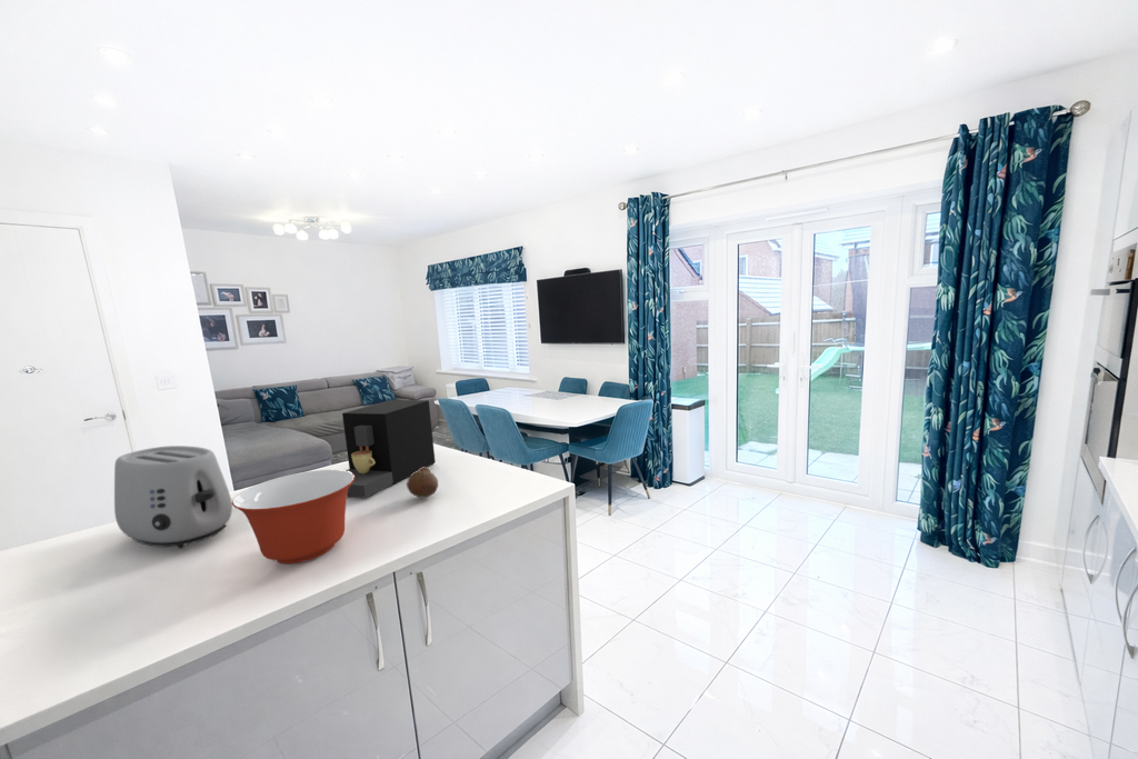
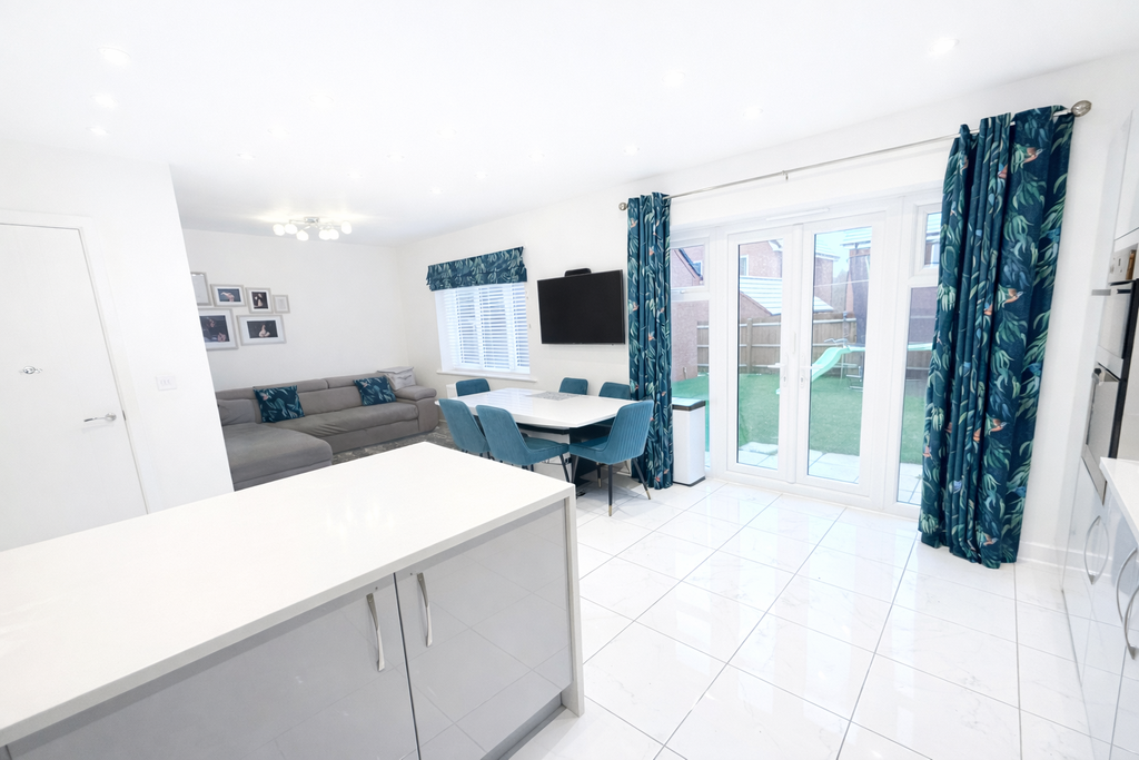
- toaster (171, 496)
- coffee maker (378, 443)
- fruit (422, 483)
- mixing bowl (301, 518)
